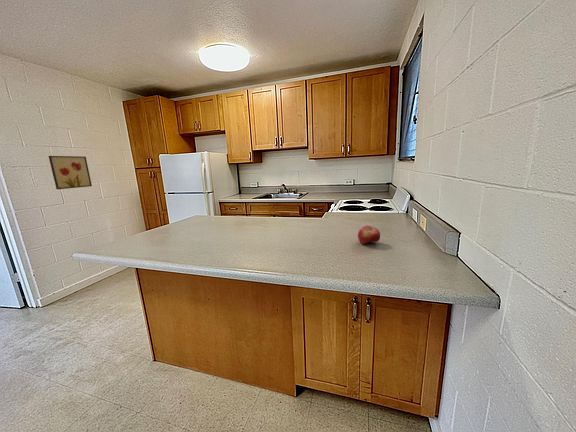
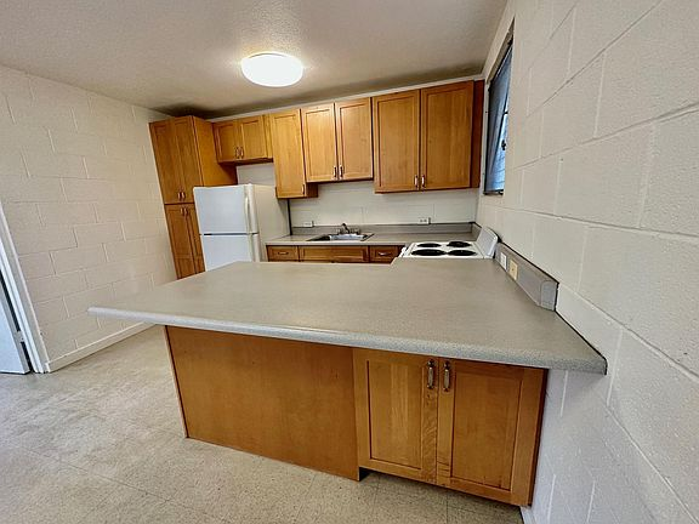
- wall art (71, 172)
- fruit (368, 234)
